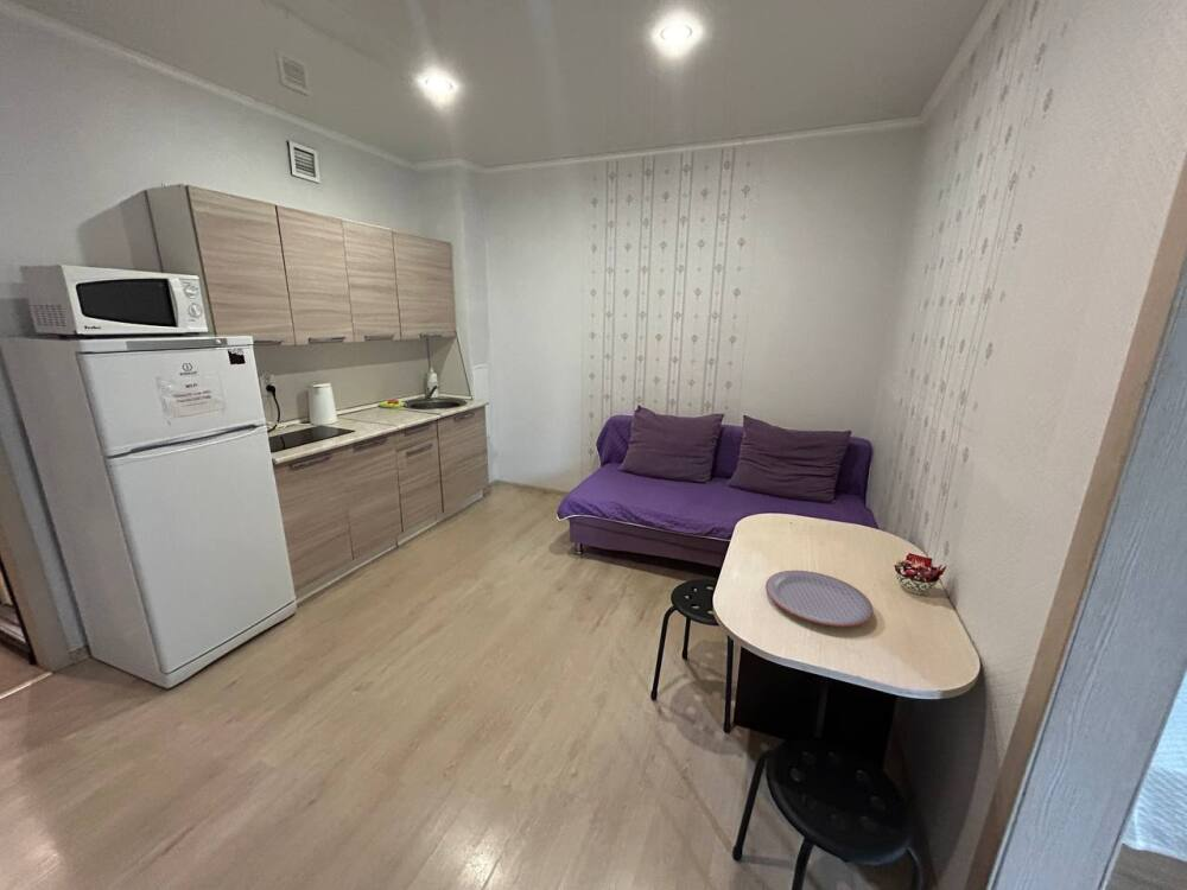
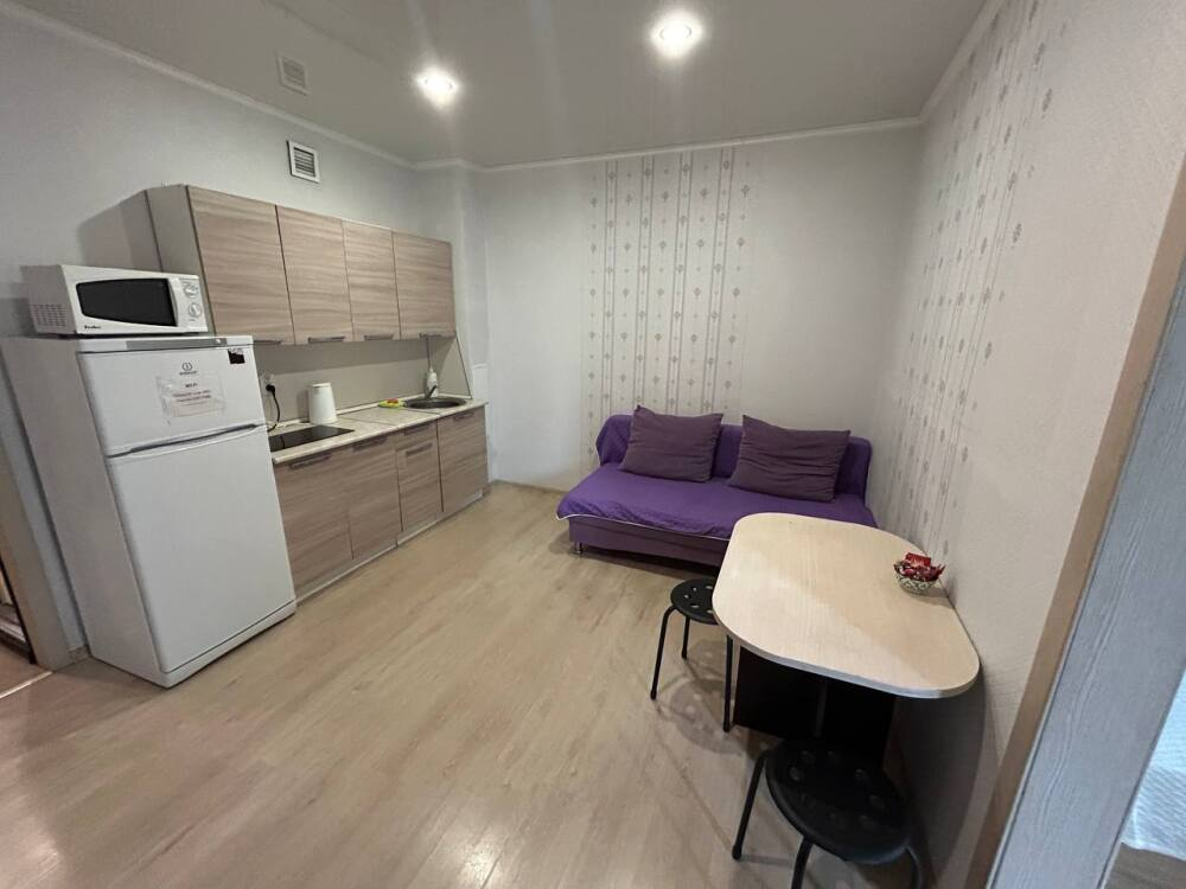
- plate (815, 598)
